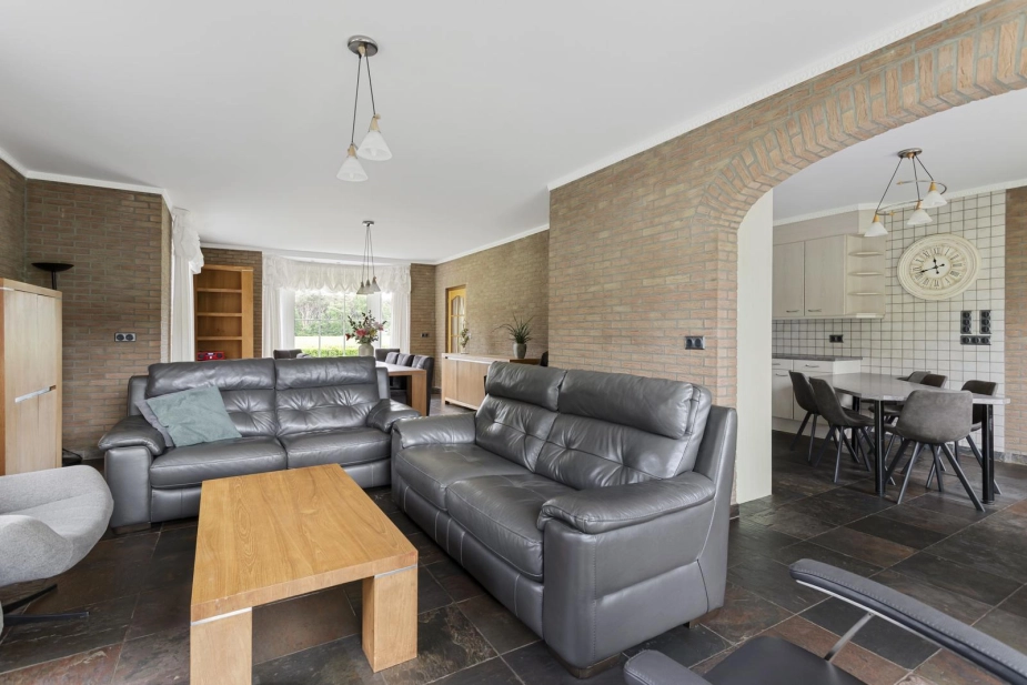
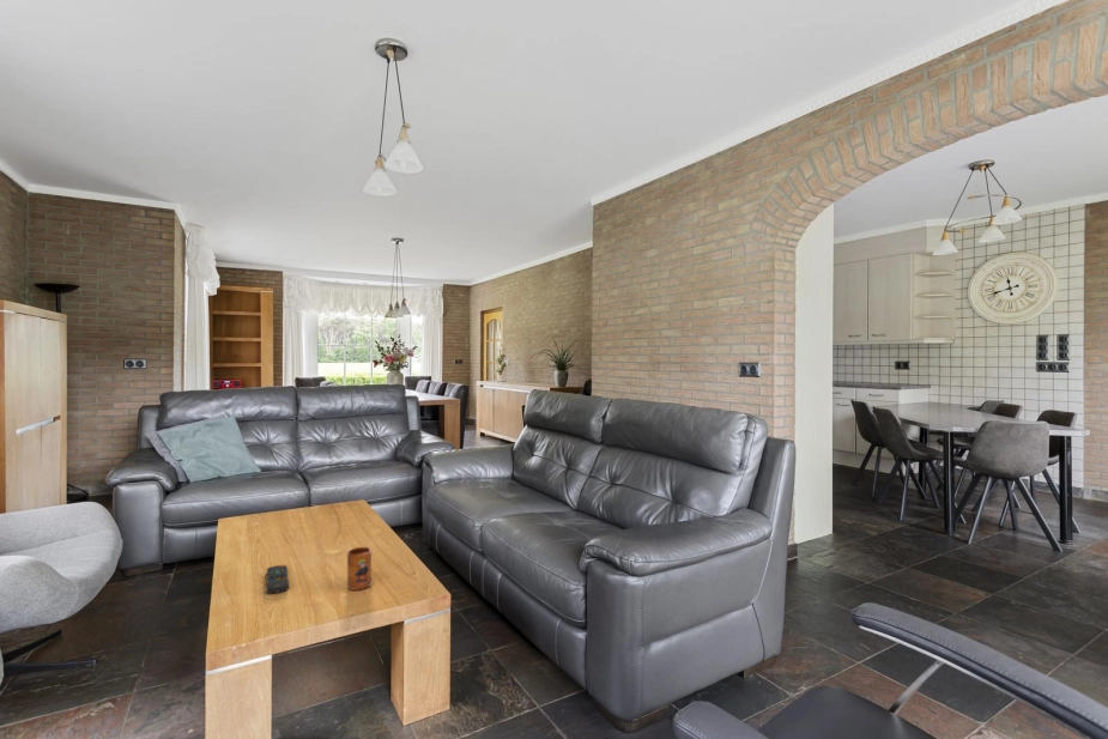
+ remote control (277, 577)
+ mug (358, 565)
